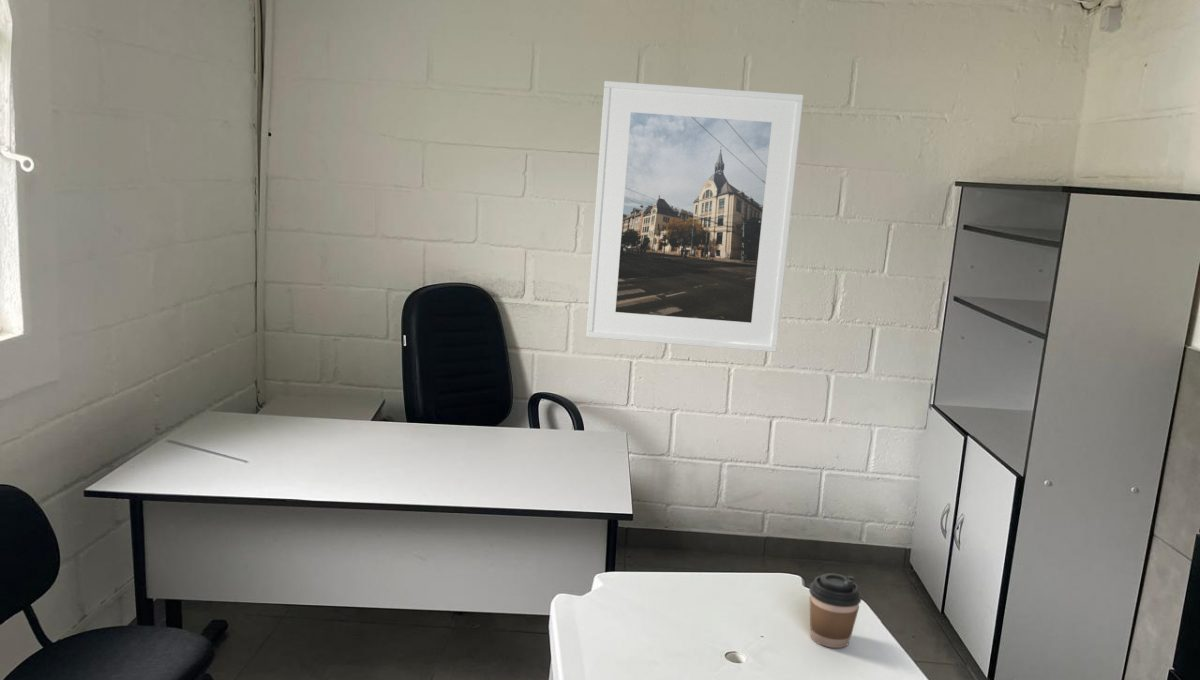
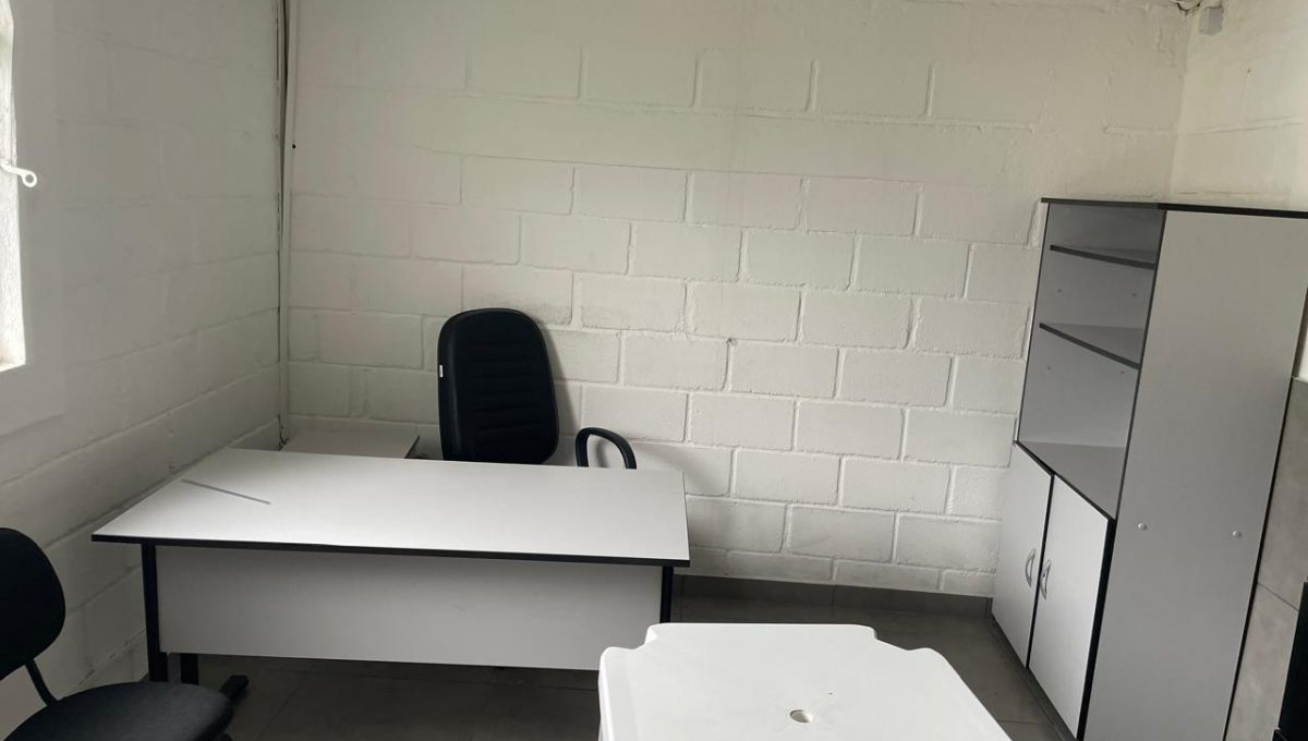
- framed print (691, 219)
- coffee cup (833, 607)
